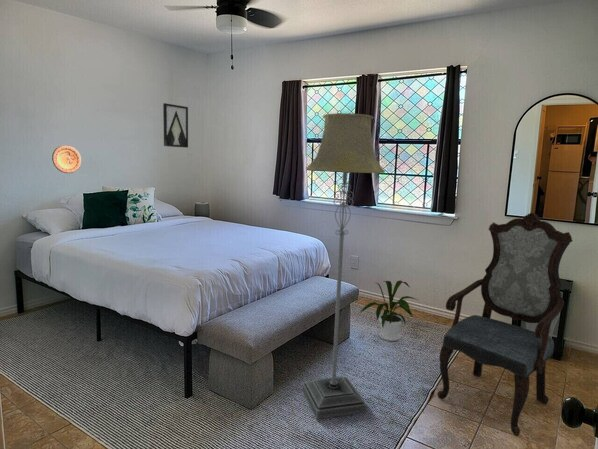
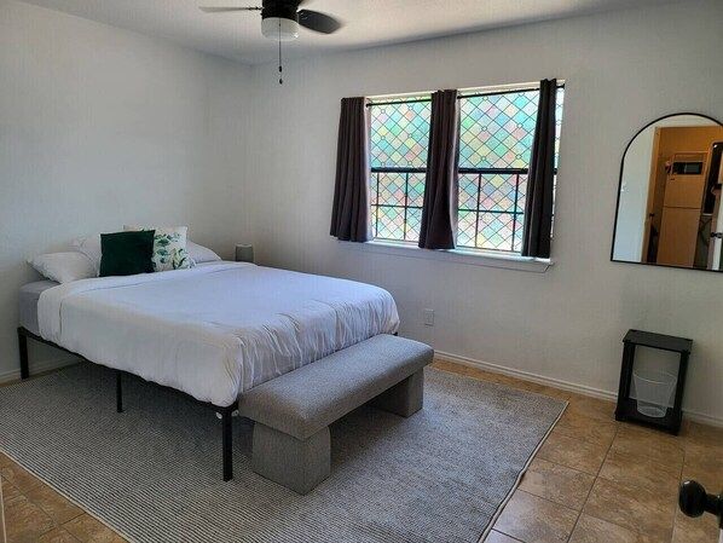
- floor lamp (339, 266)
- house plant (391, 308)
- armchair (503, 311)
- decorative plate (66, 159)
- wall art (176, 126)
